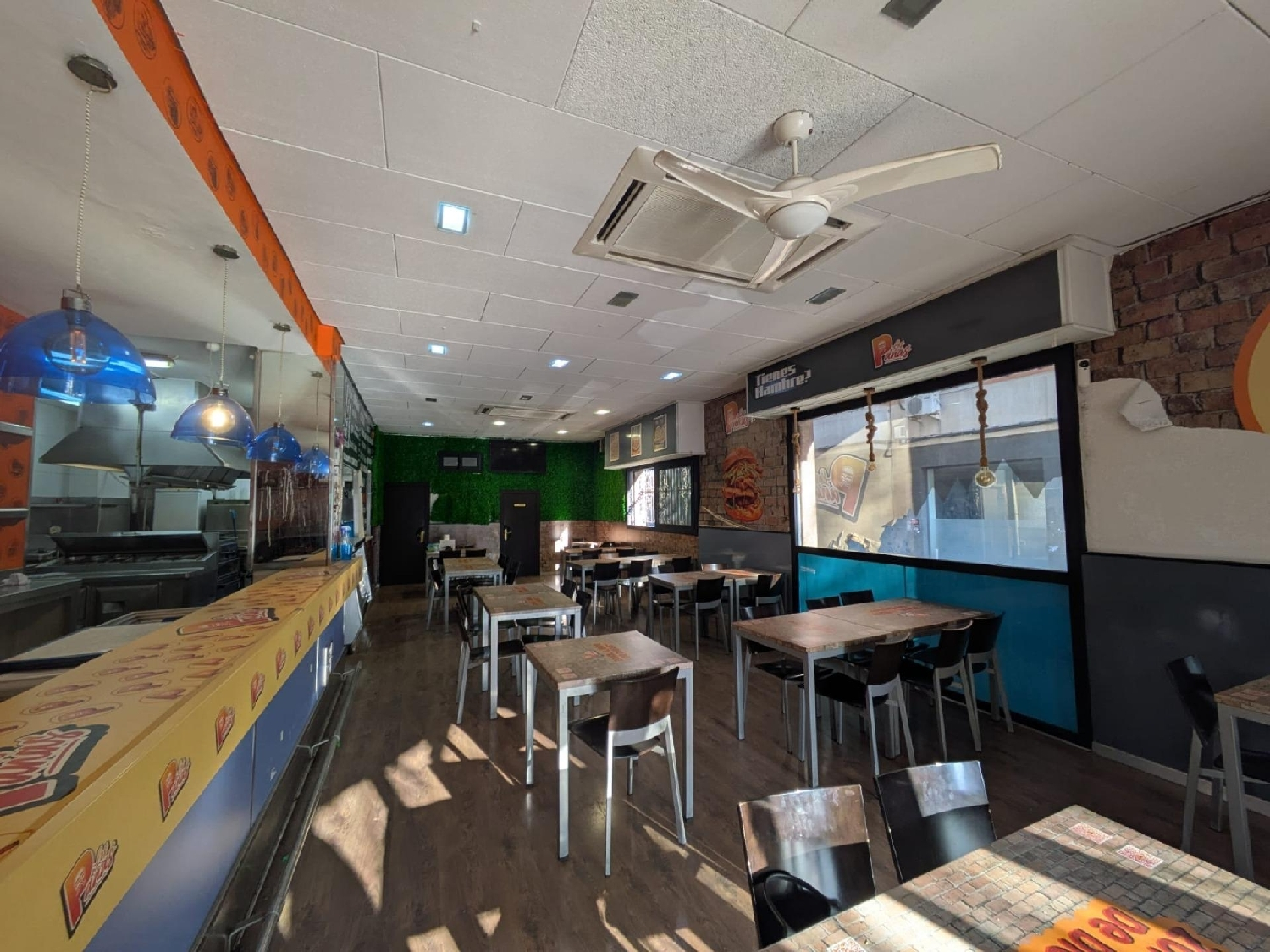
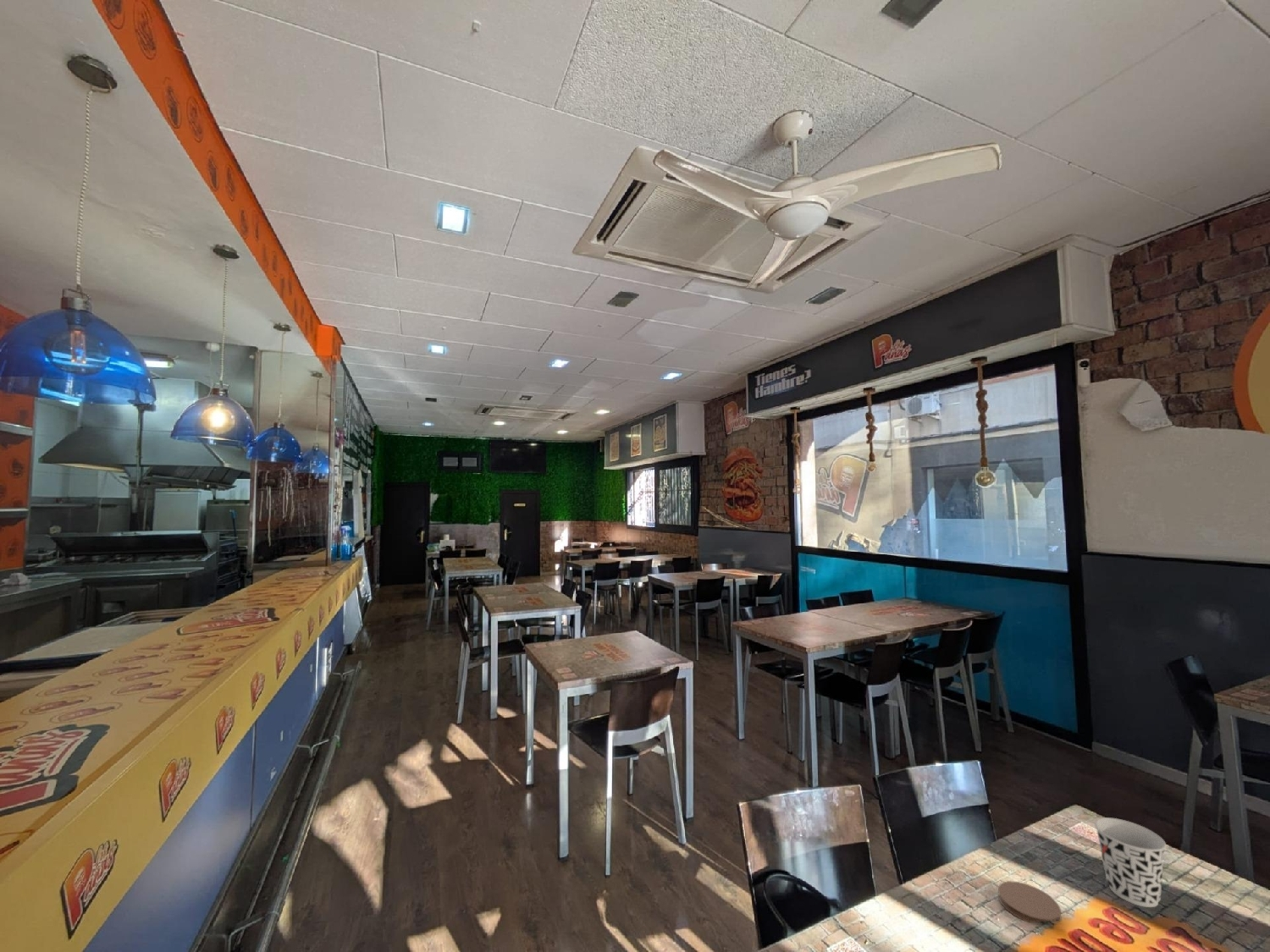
+ coaster (1029, 903)
+ cup (1130, 863)
